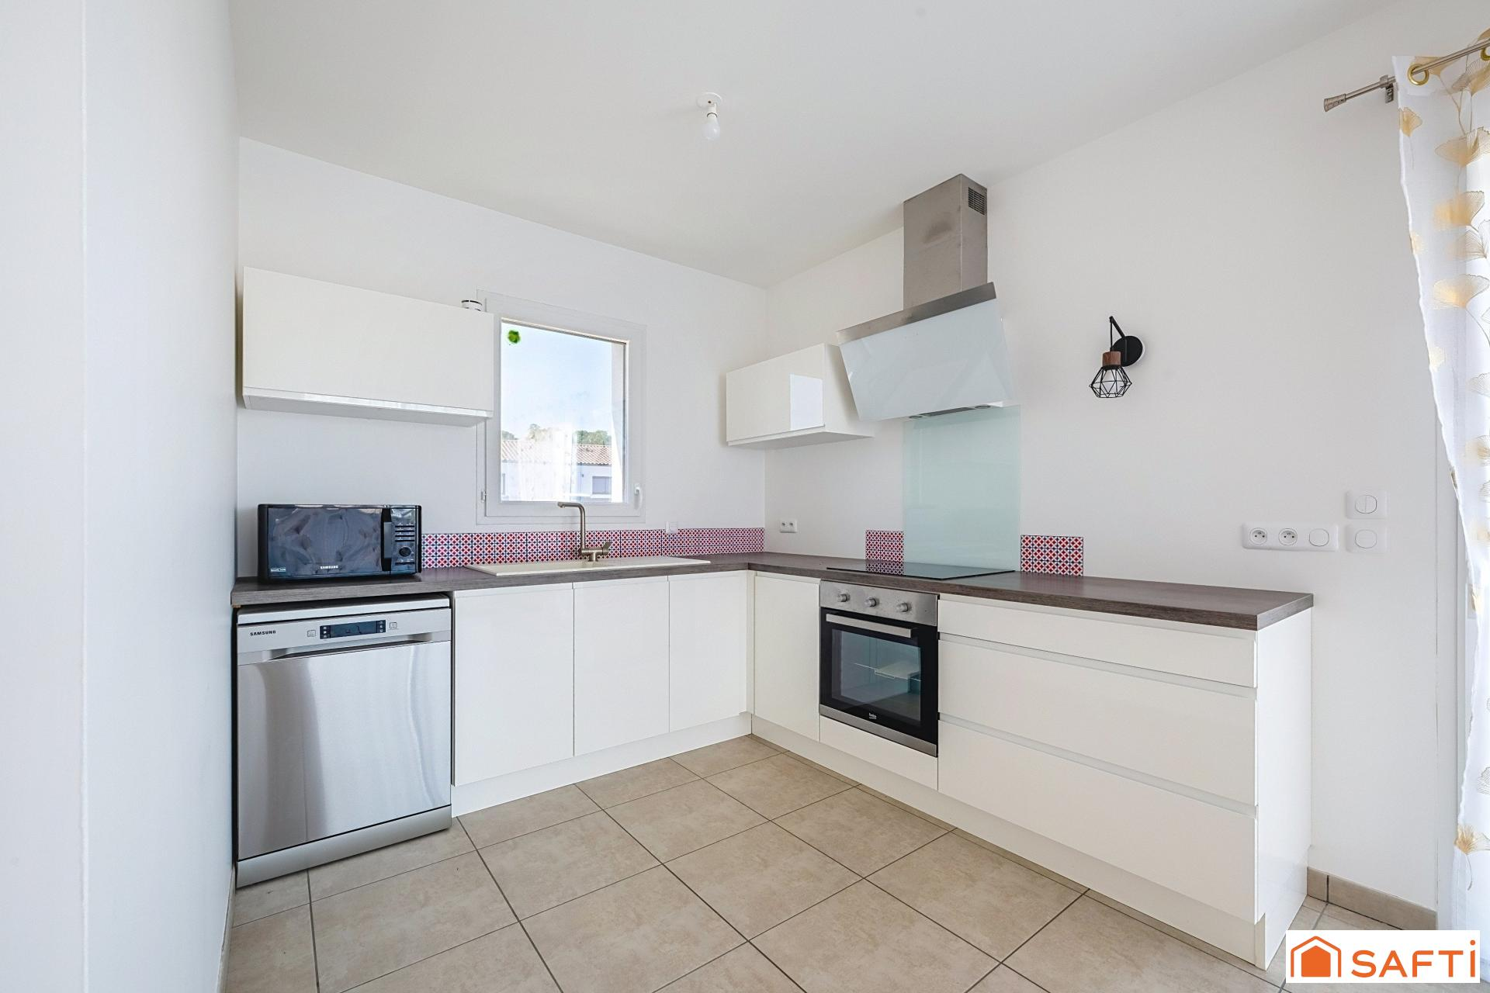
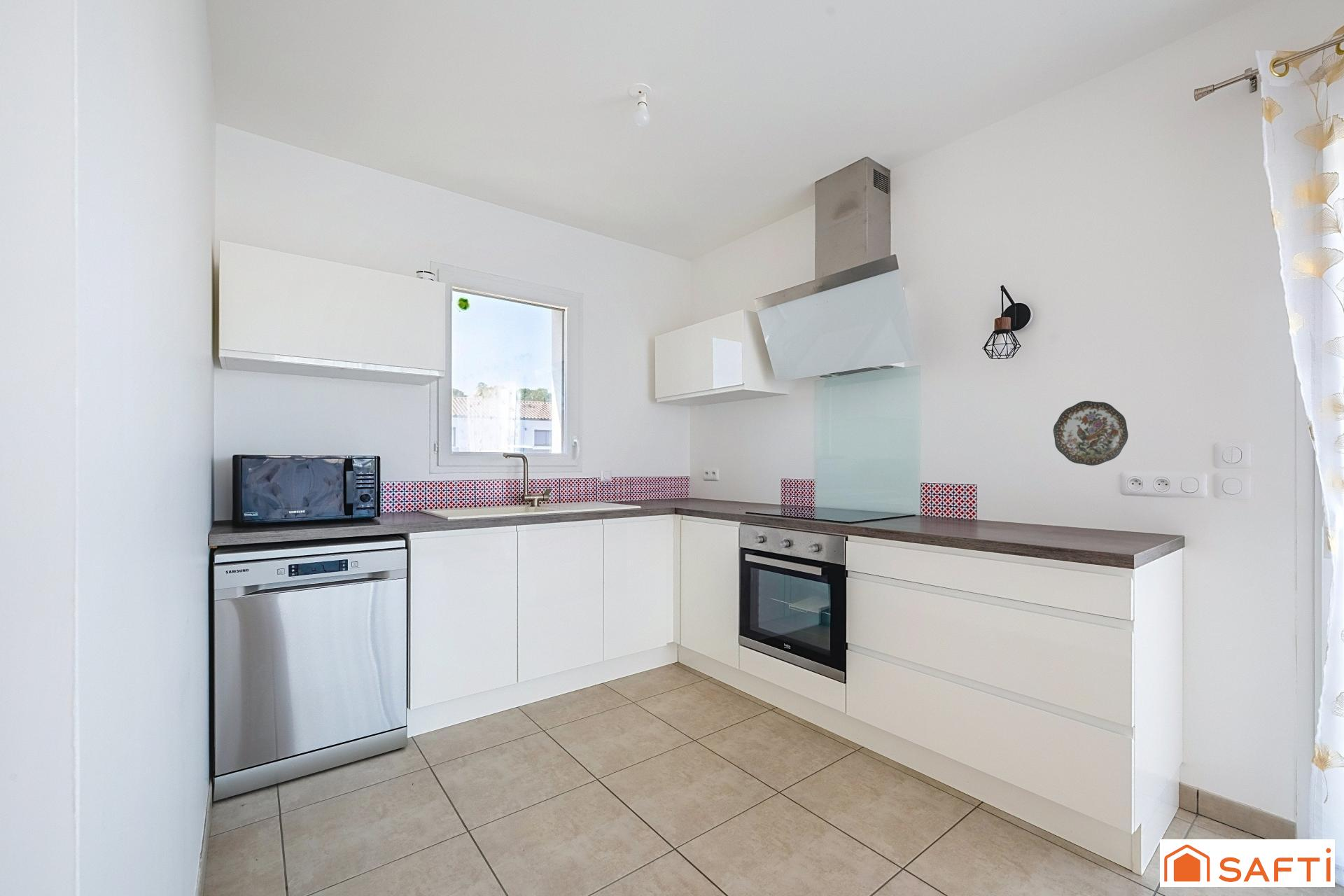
+ decorative plate (1090, 433)
